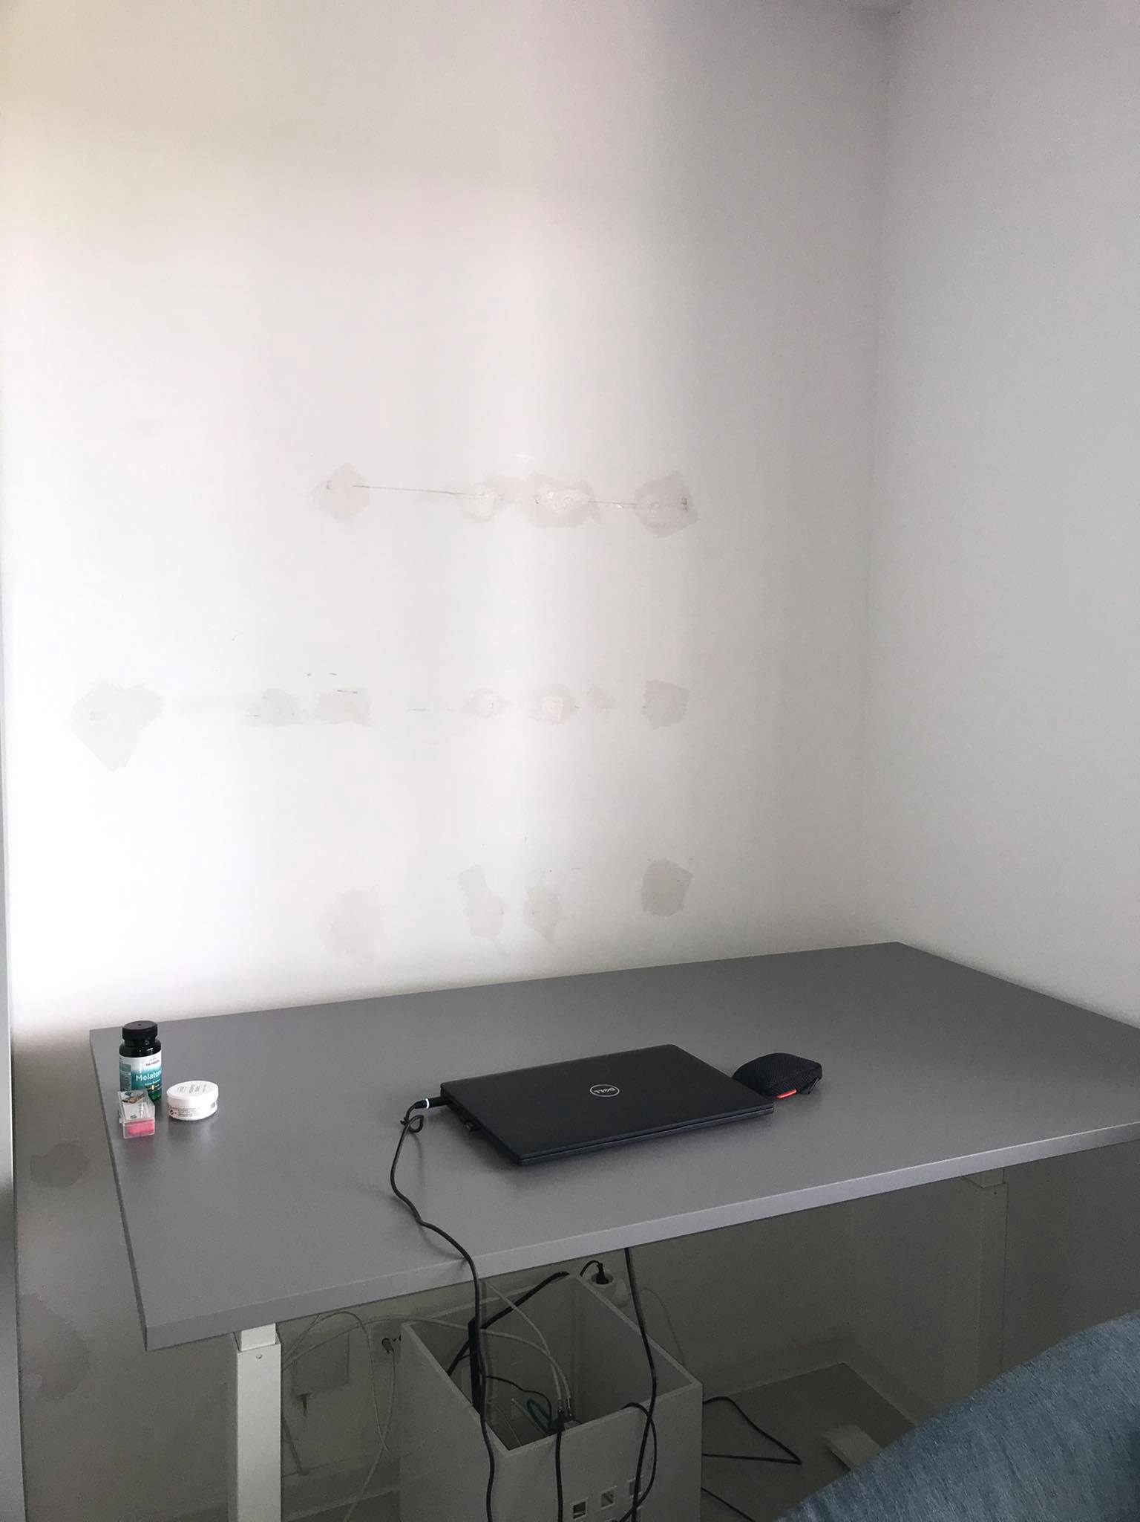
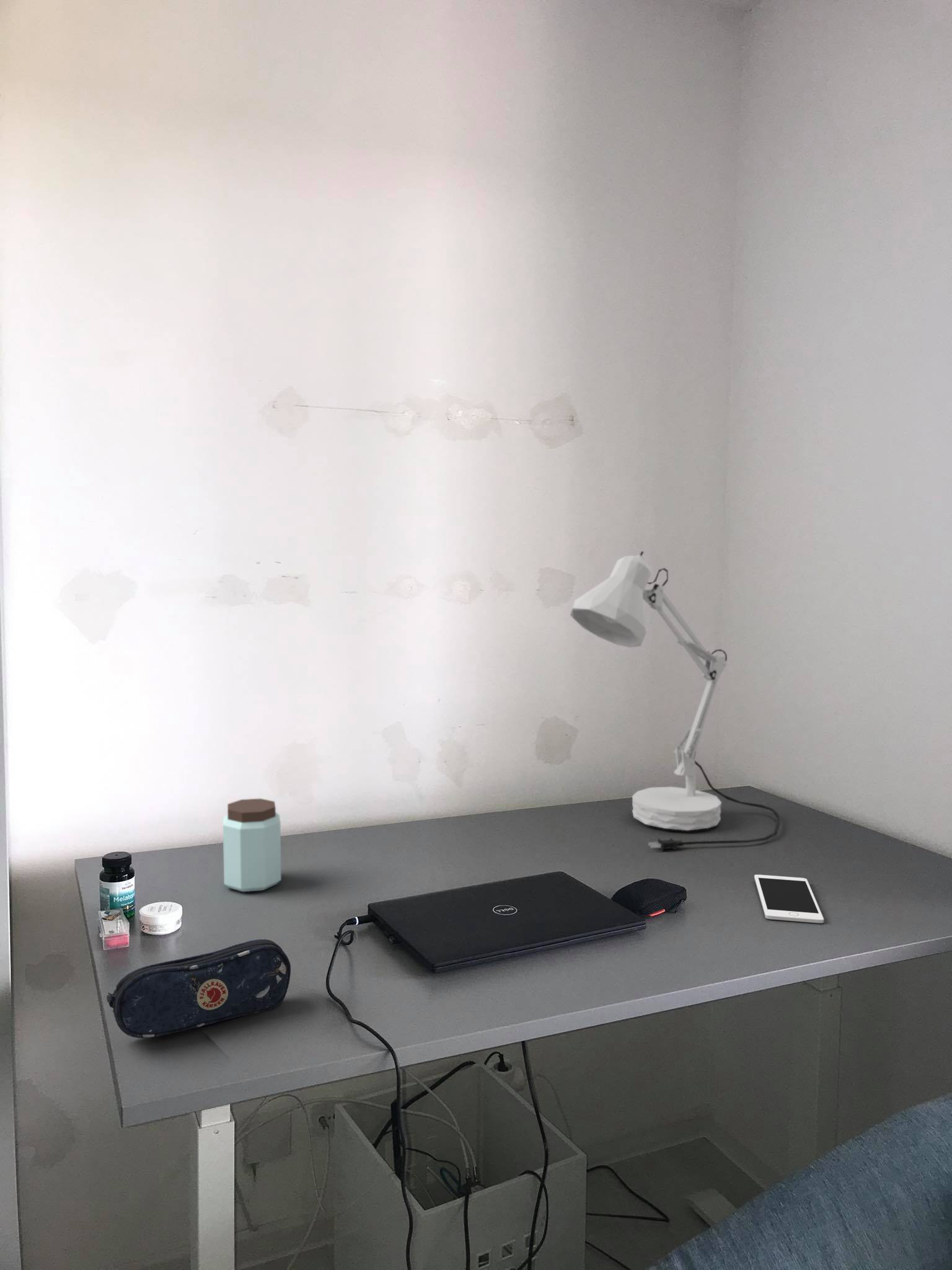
+ desk lamp (702, 698)
+ cell phone (787, 897)
+ pencil case (205, 988)
+ peanut butter (252, 844)
